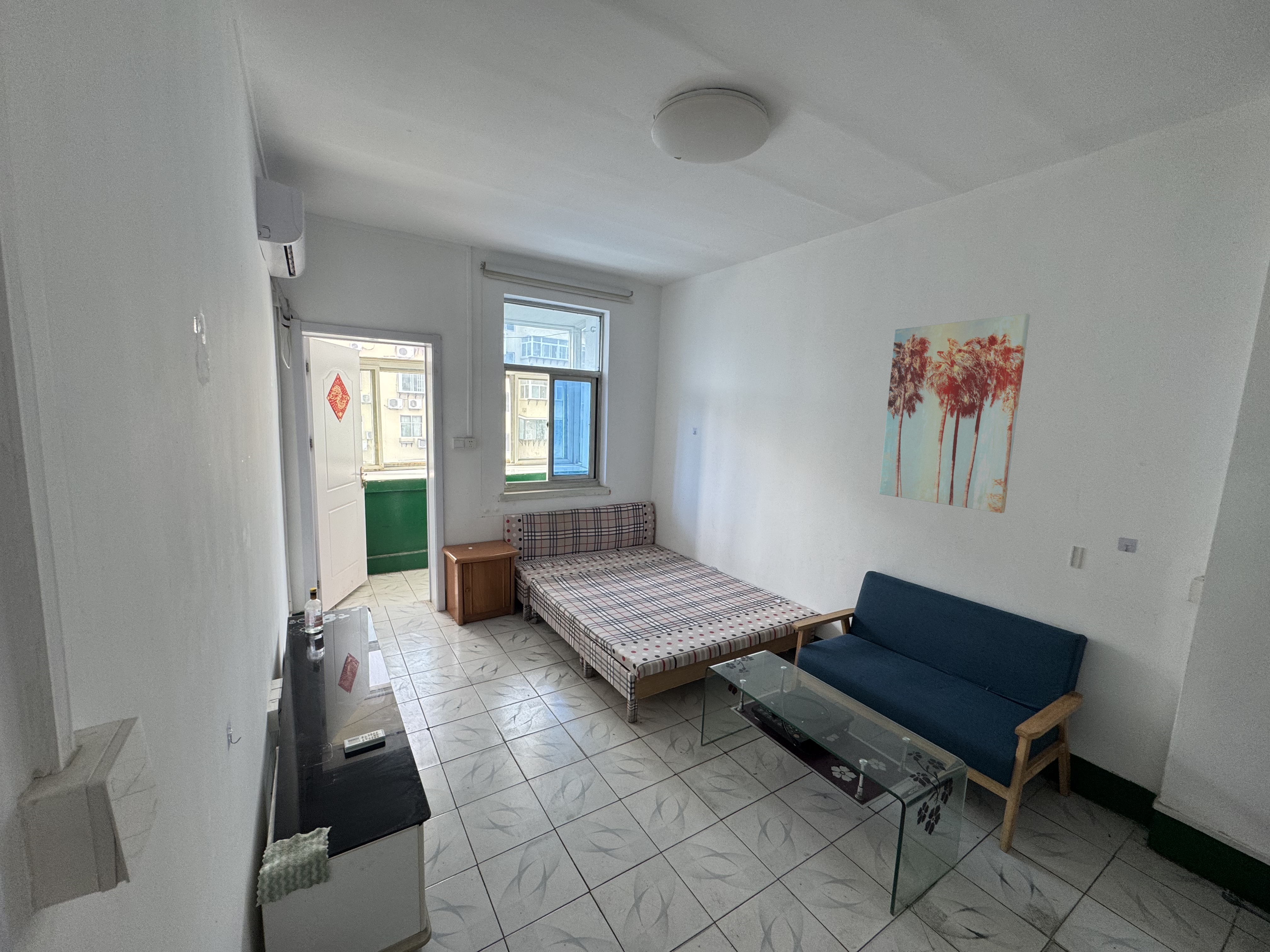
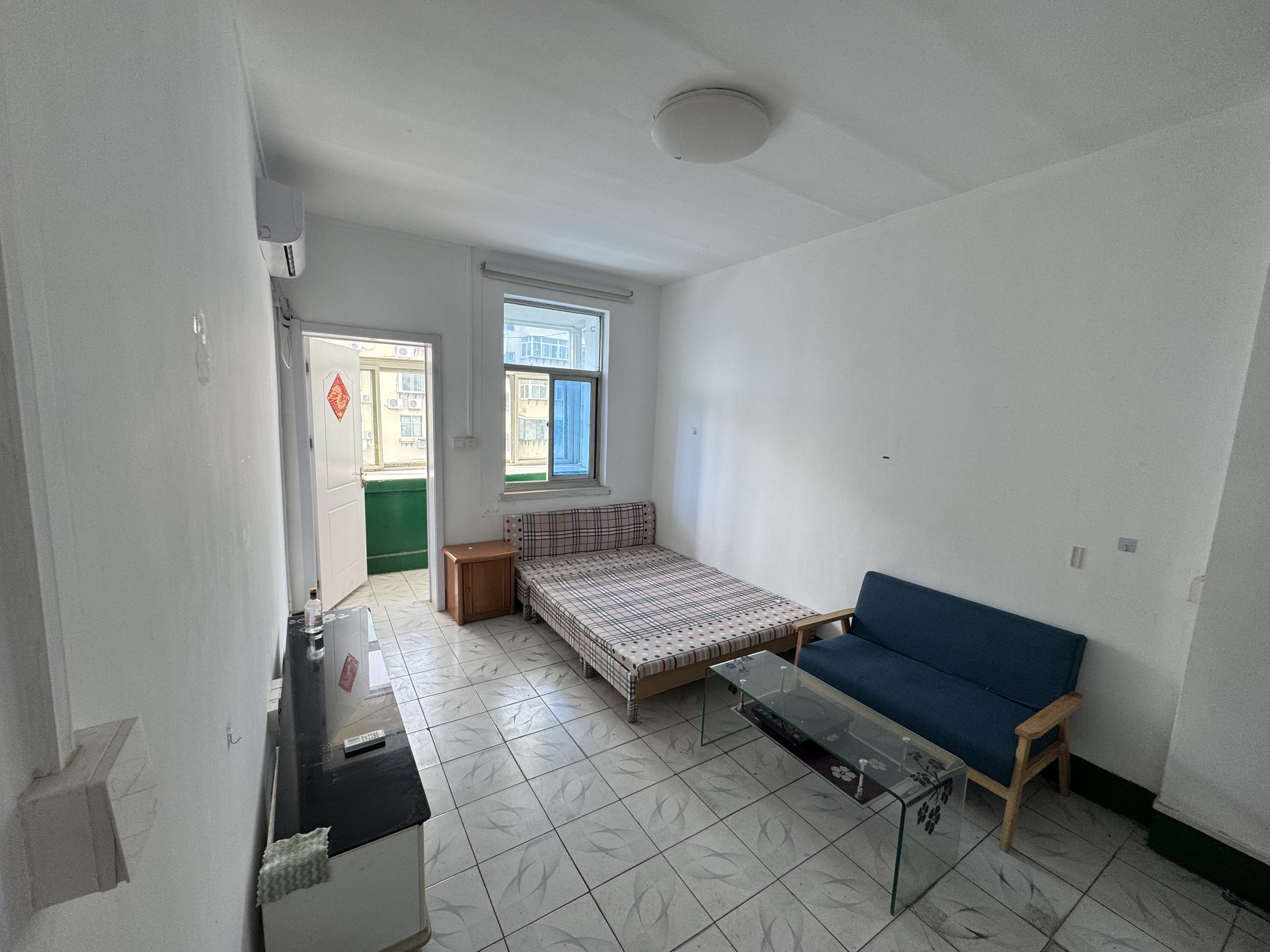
- wall art (946, 414)
